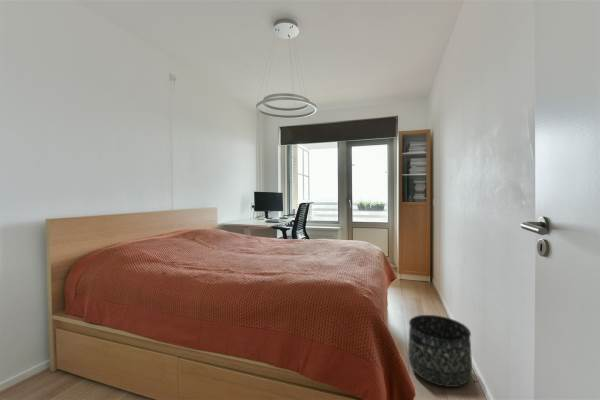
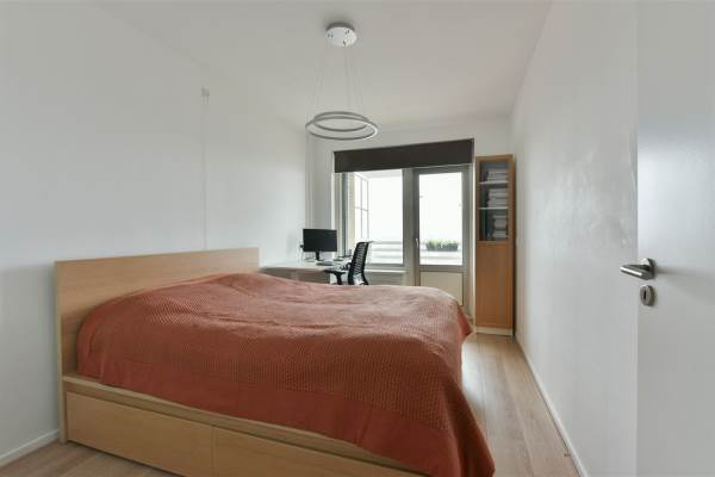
- basket (438, 349)
